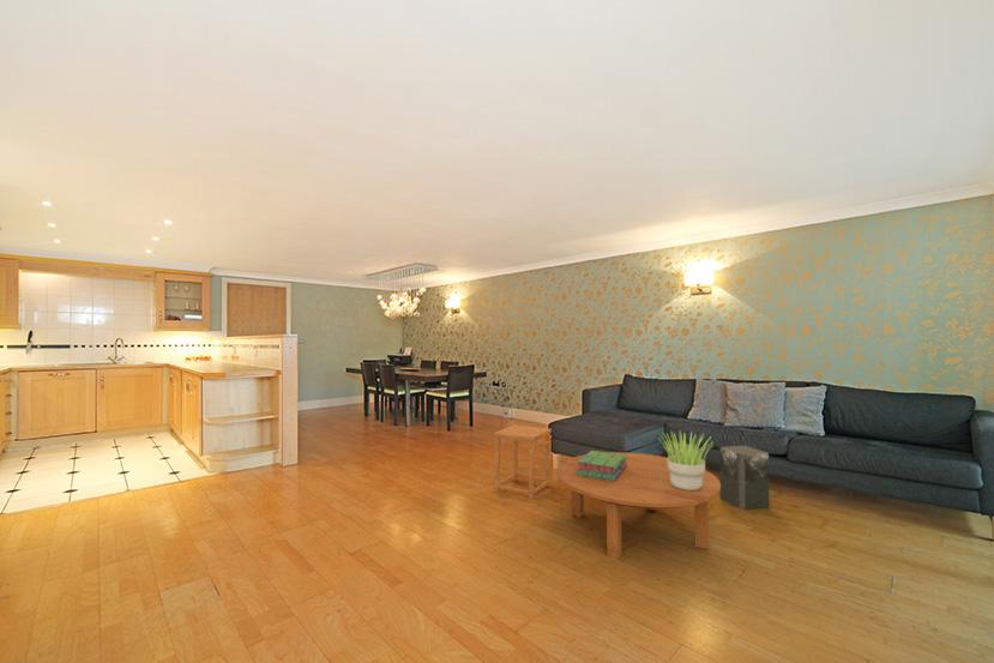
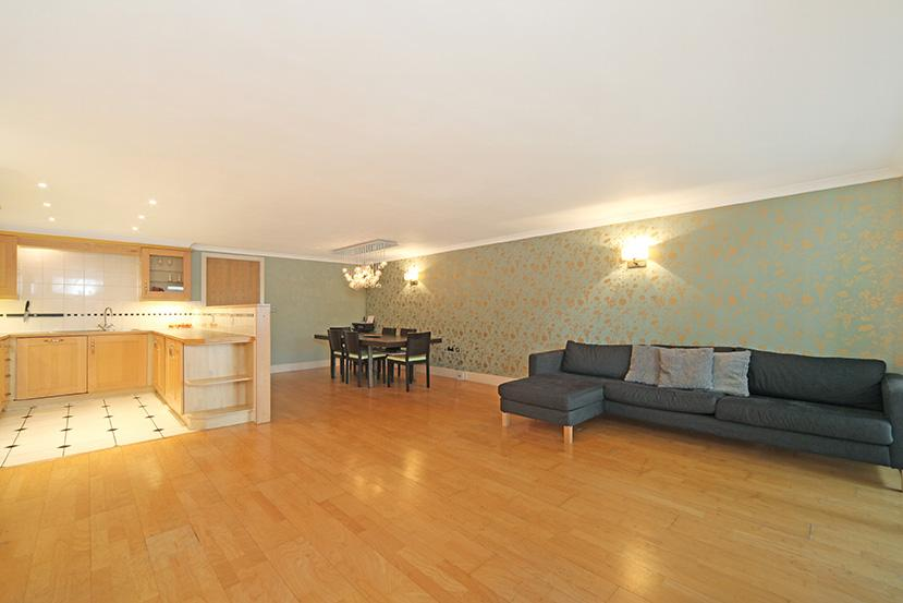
- coffee table (634, 501)
- potted plant (686, 460)
- side table (517, 459)
- speaker (743, 476)
- stack of books (602, 464)
